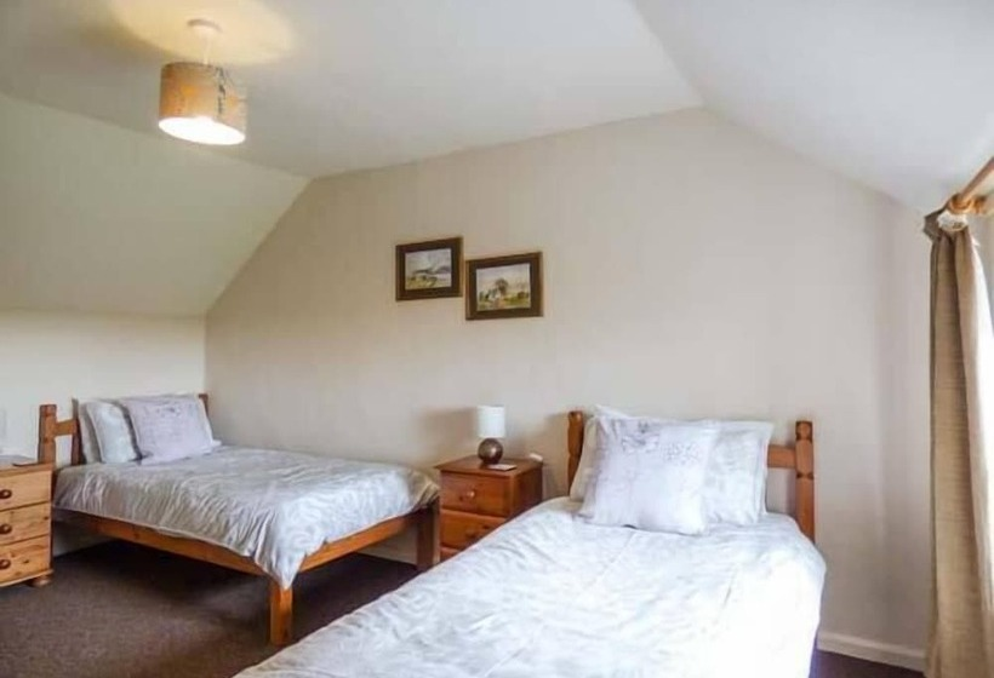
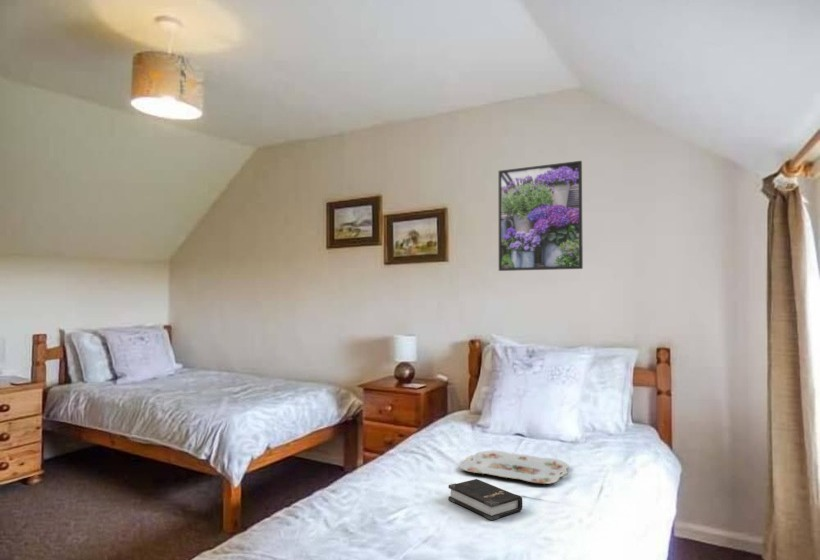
+ serving tray (514, 466)
+ hardback book (484, 497)
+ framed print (538, 217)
